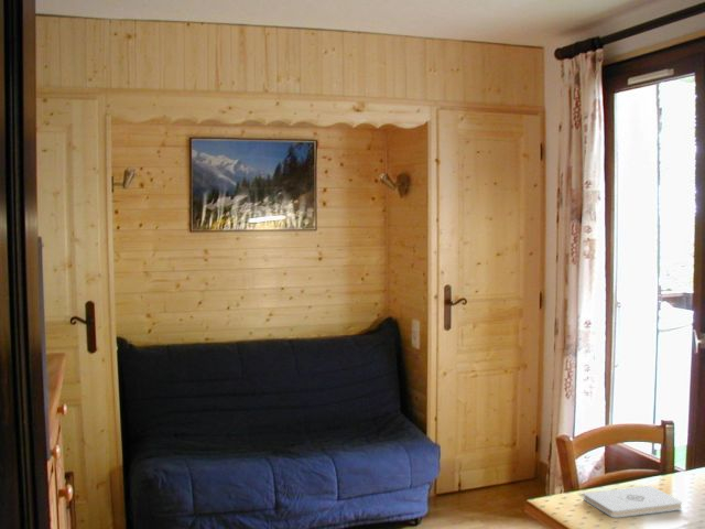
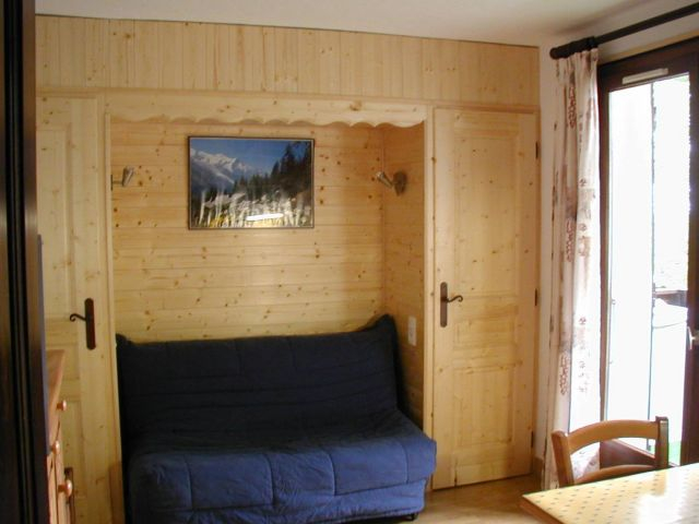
- notepad (632, 500)
